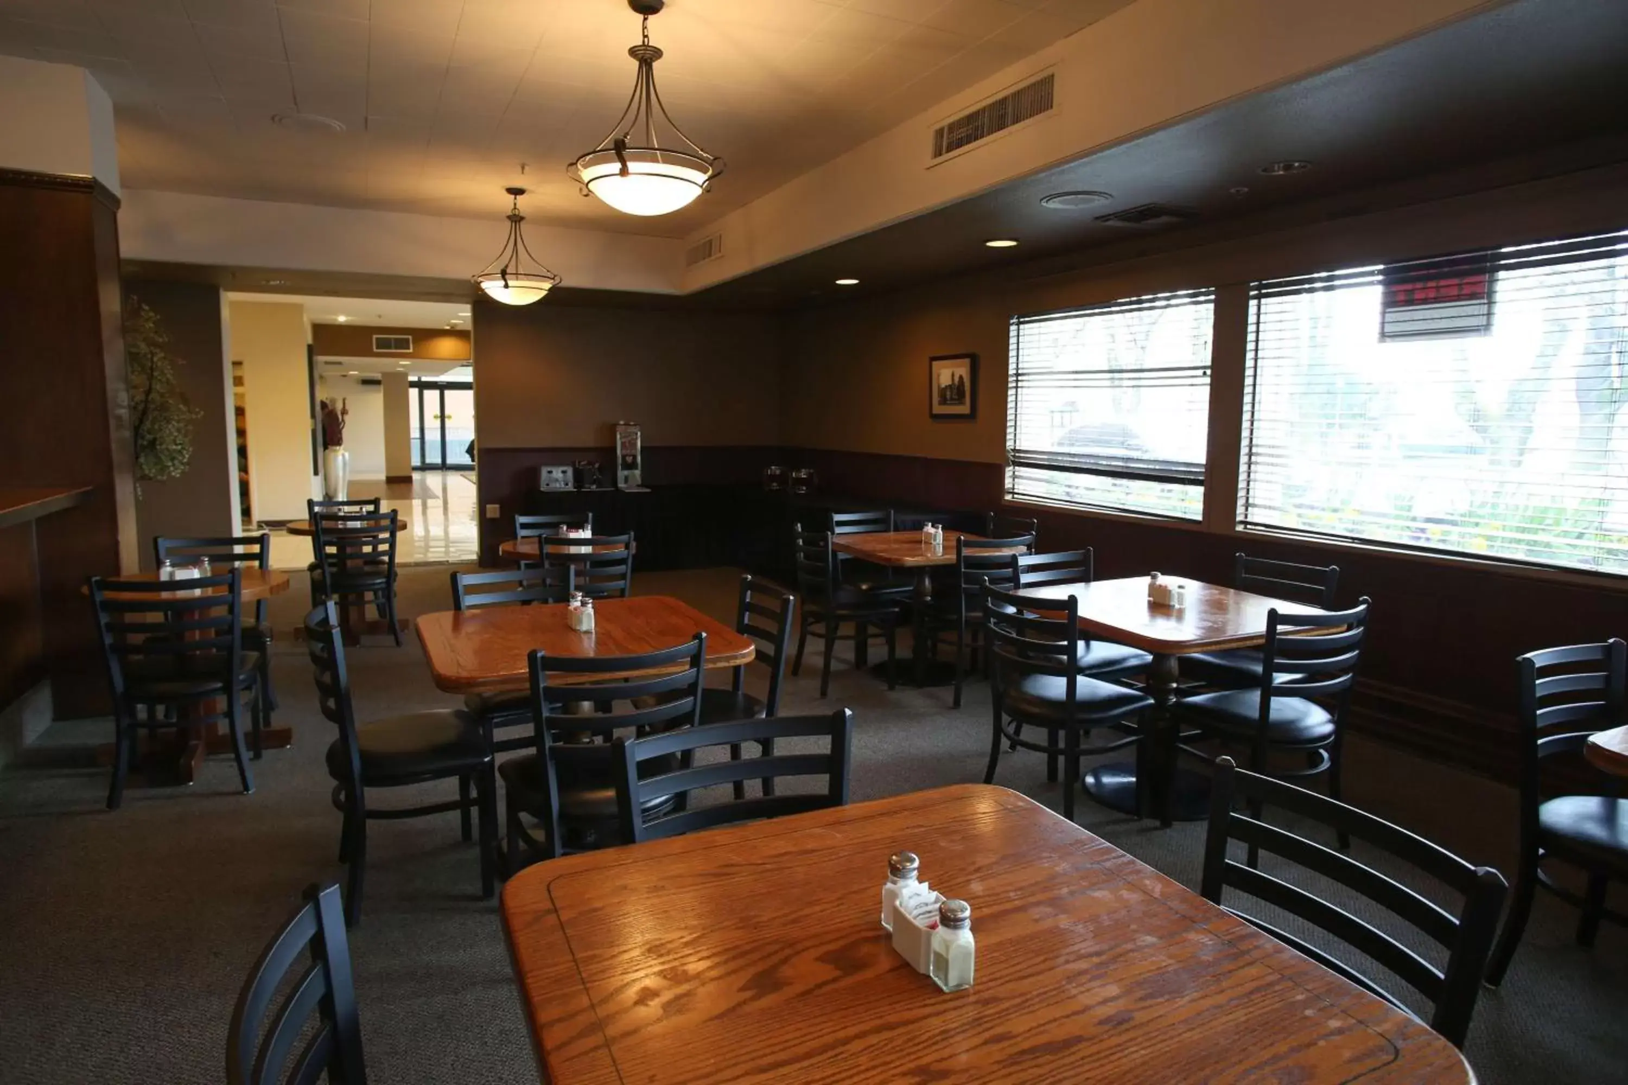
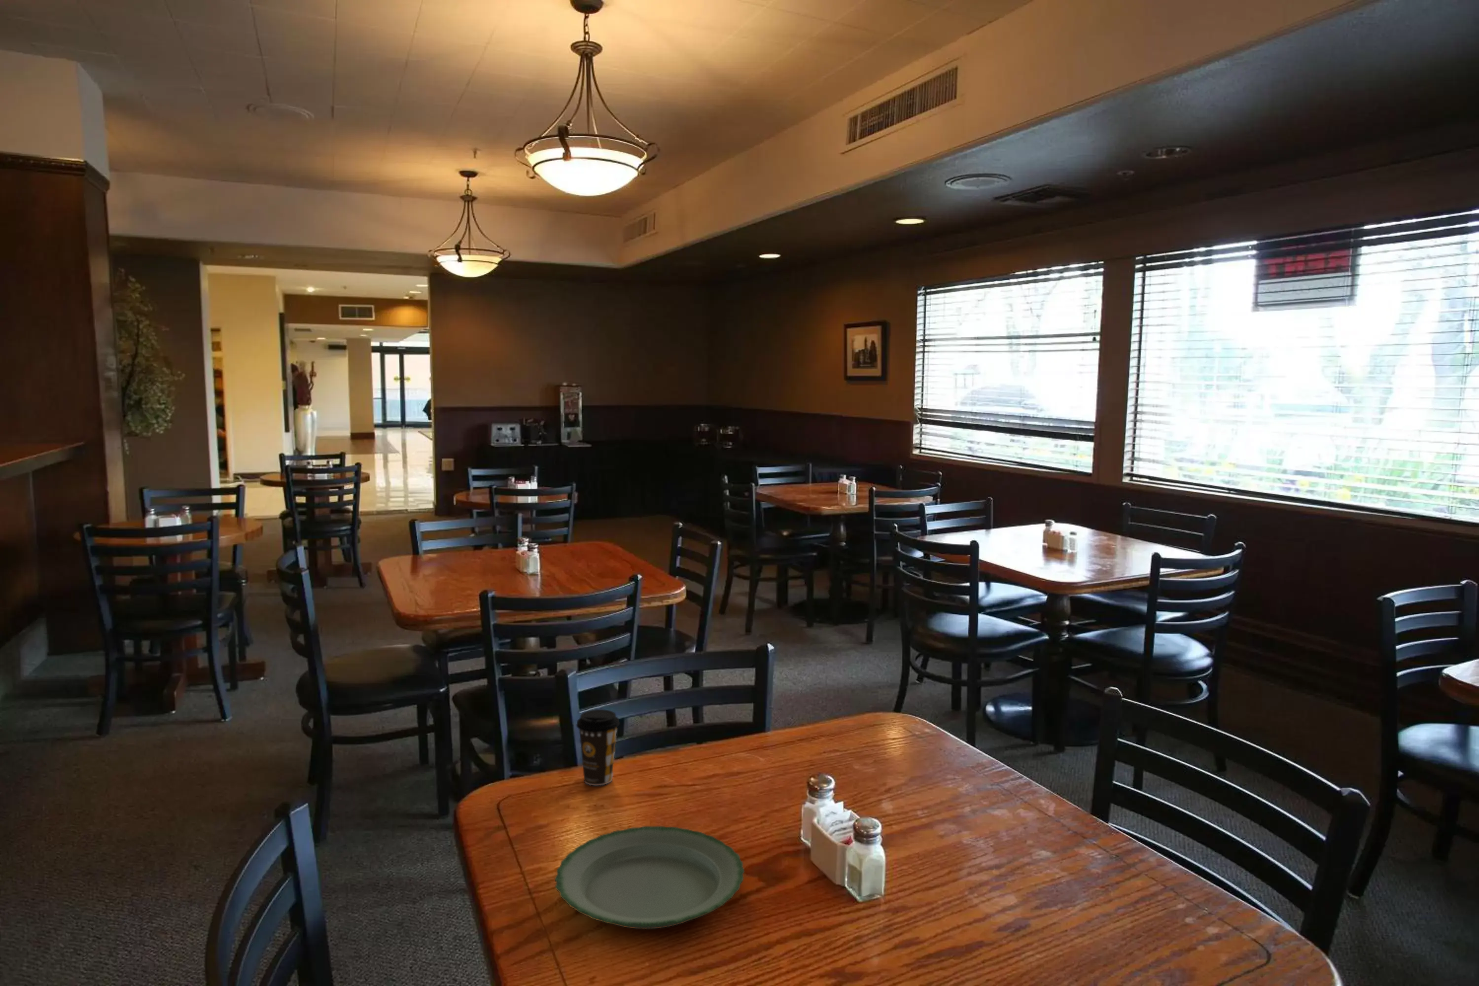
+ plate (650, 880)
+ coffee cup (598, 747)
